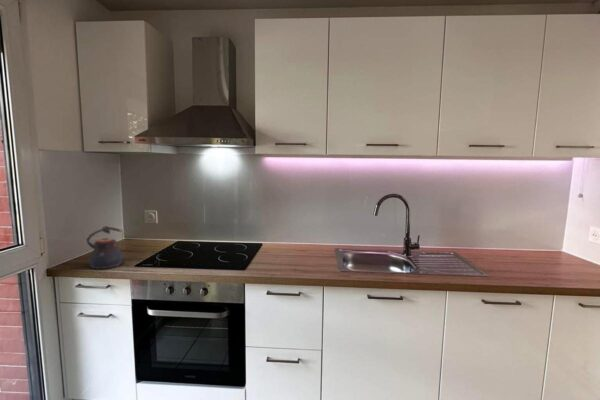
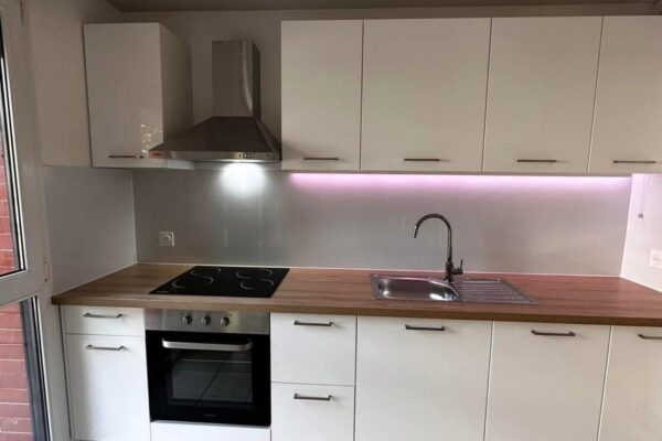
- teapot (104, 245)
